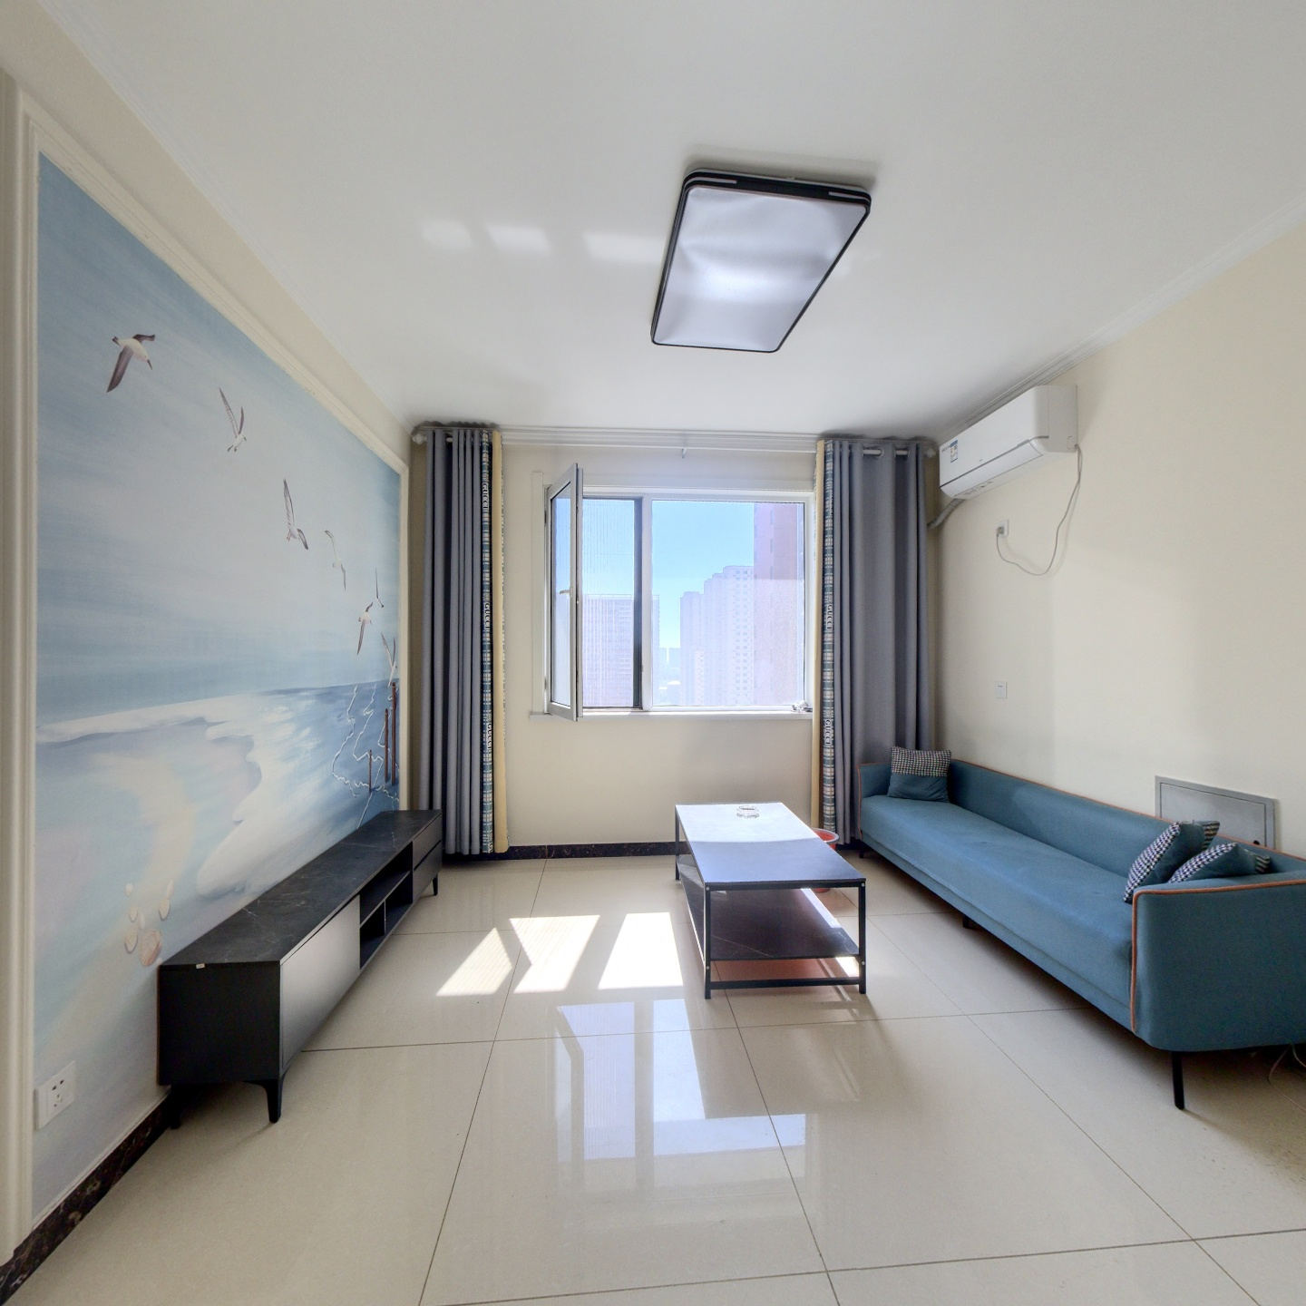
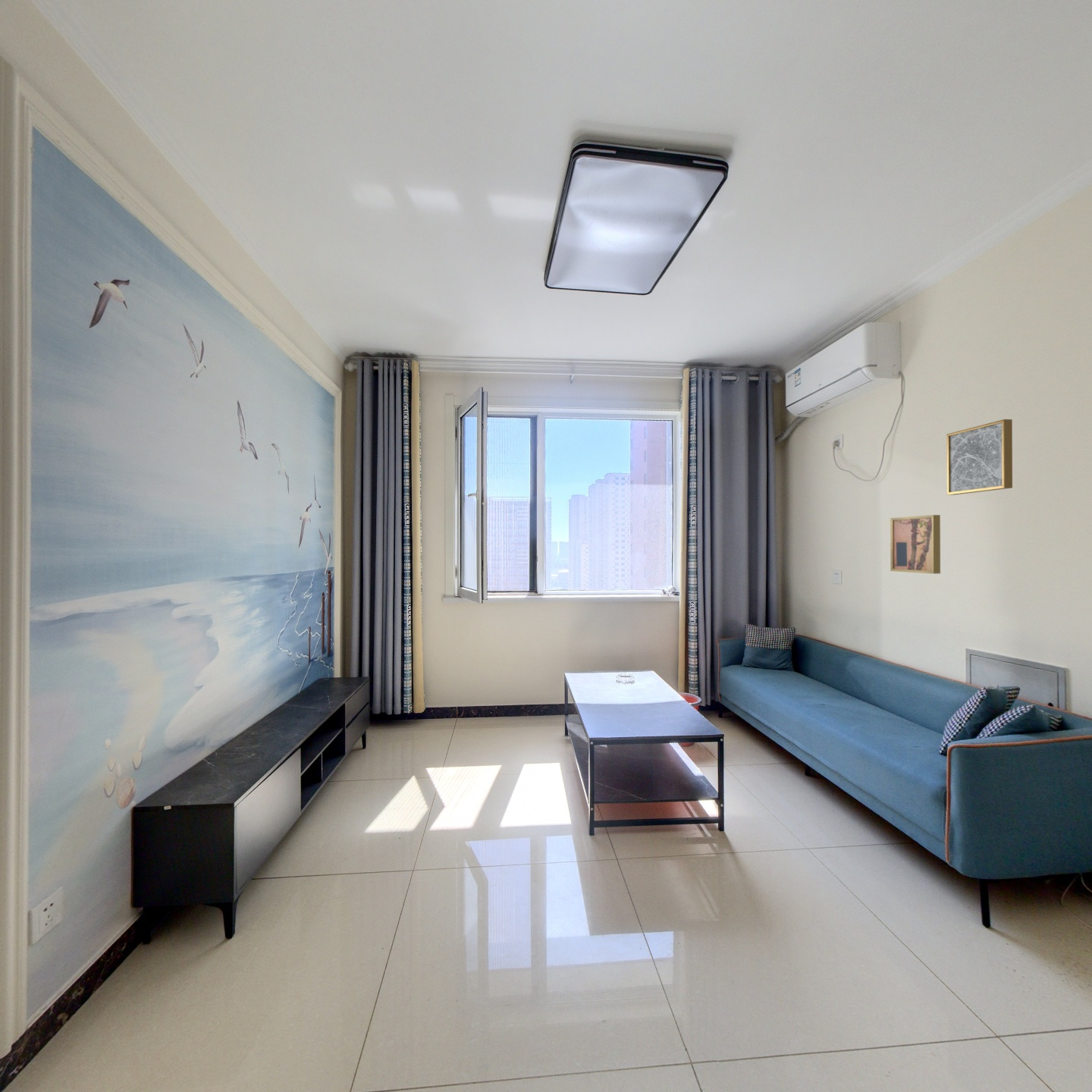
+ wall art (977, 459)
+ wall art (914, 544)
